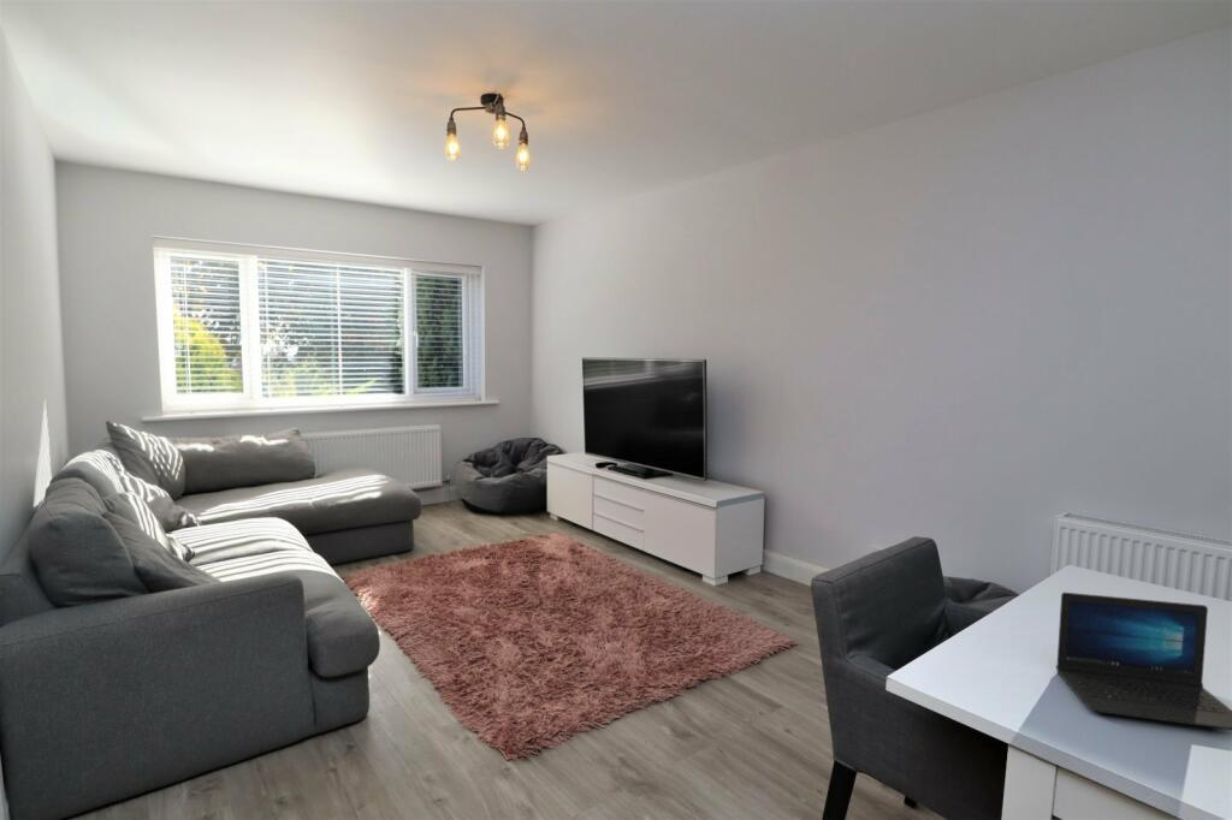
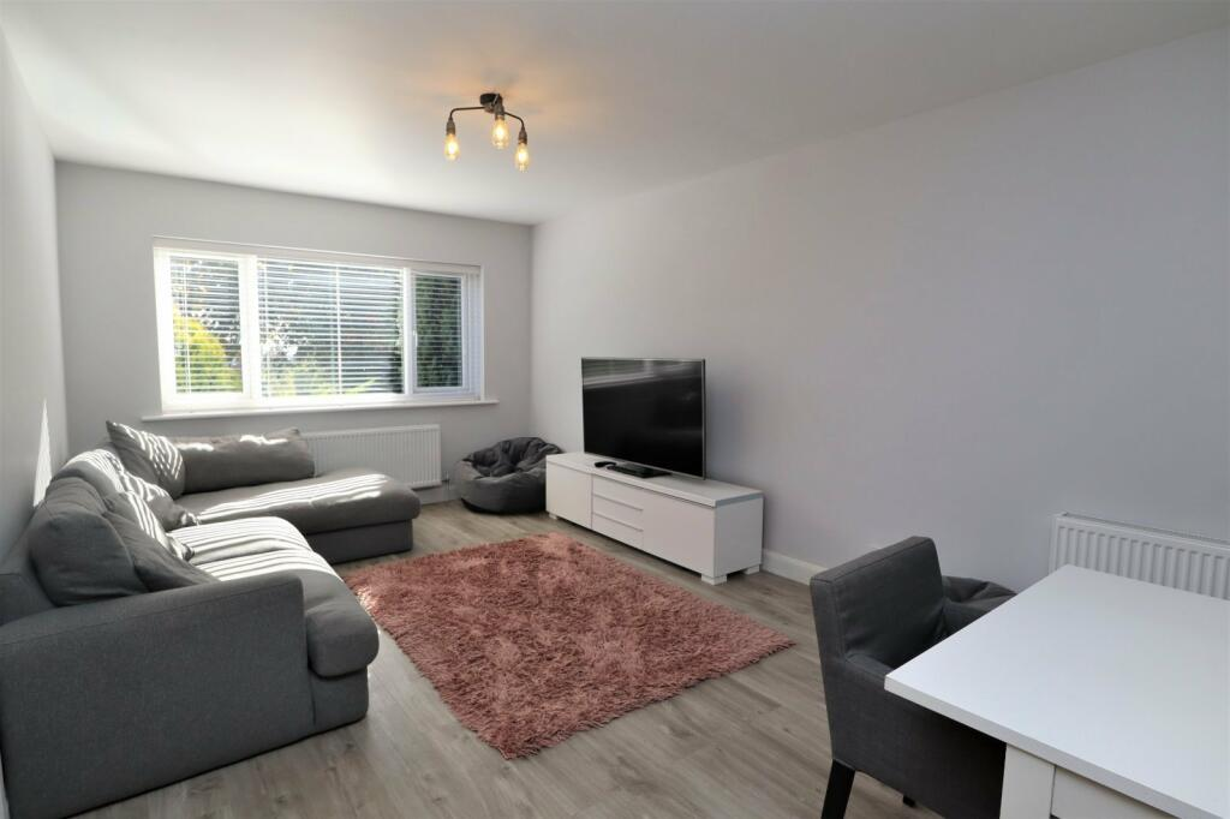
- laptop (1150, 656)
